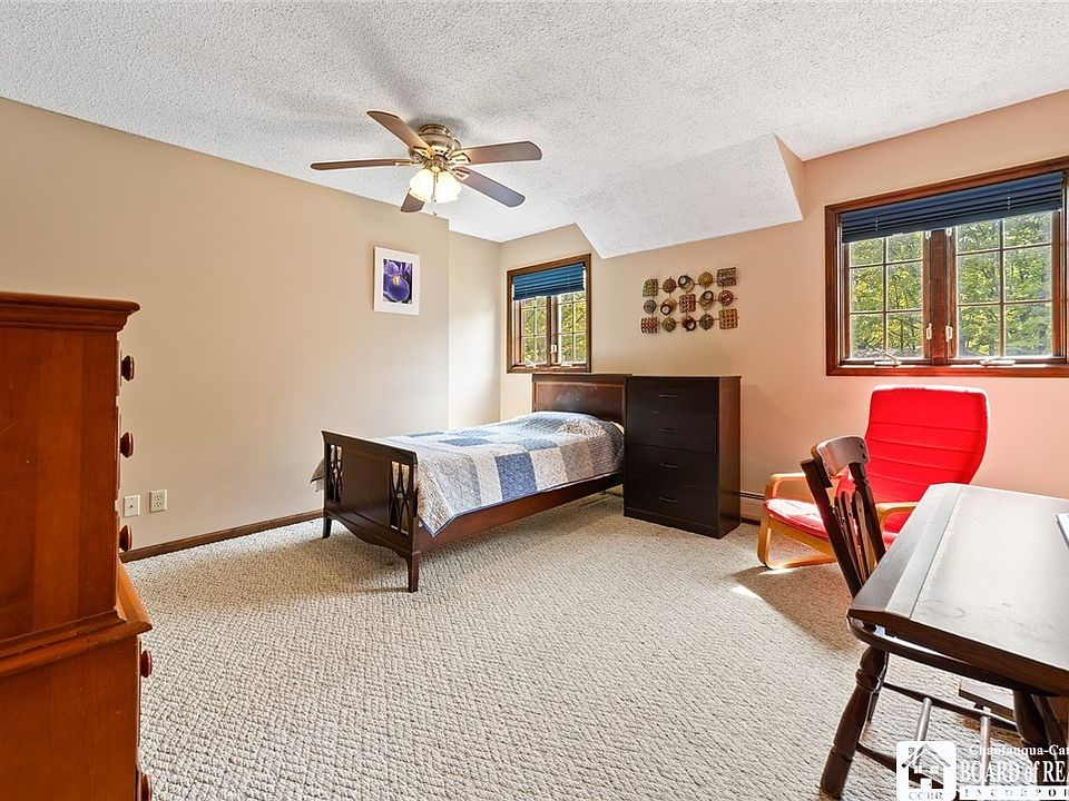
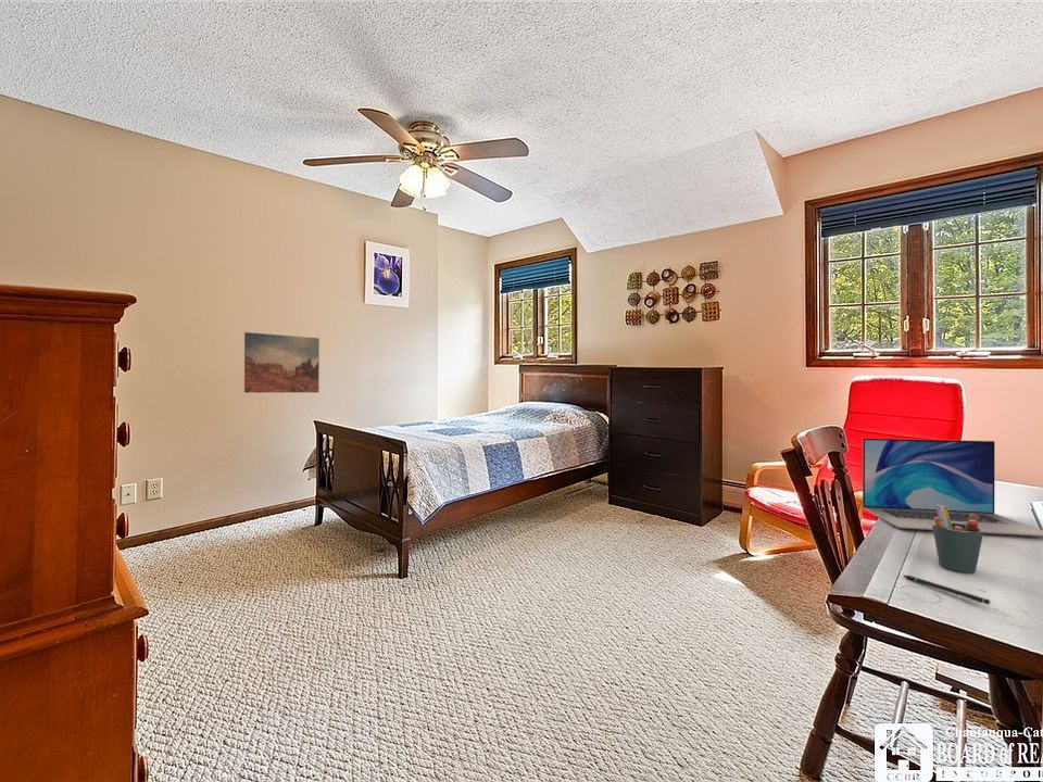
+ wall art (284, 364)
+ pen holder (956, 535)
+ laptop (948, 482)
+ pen (942, 588)
